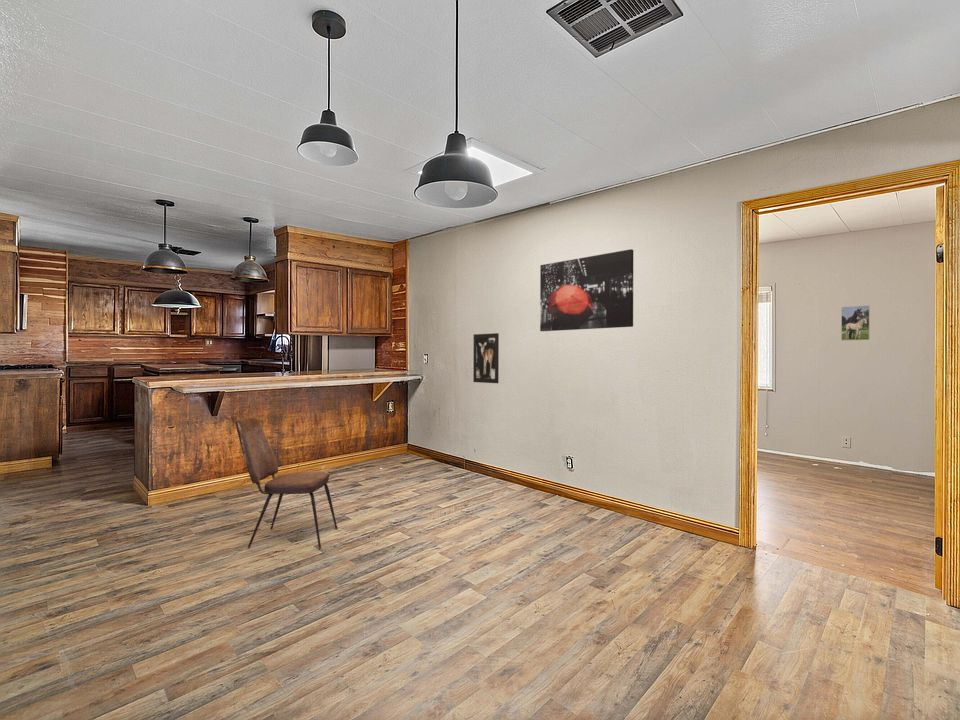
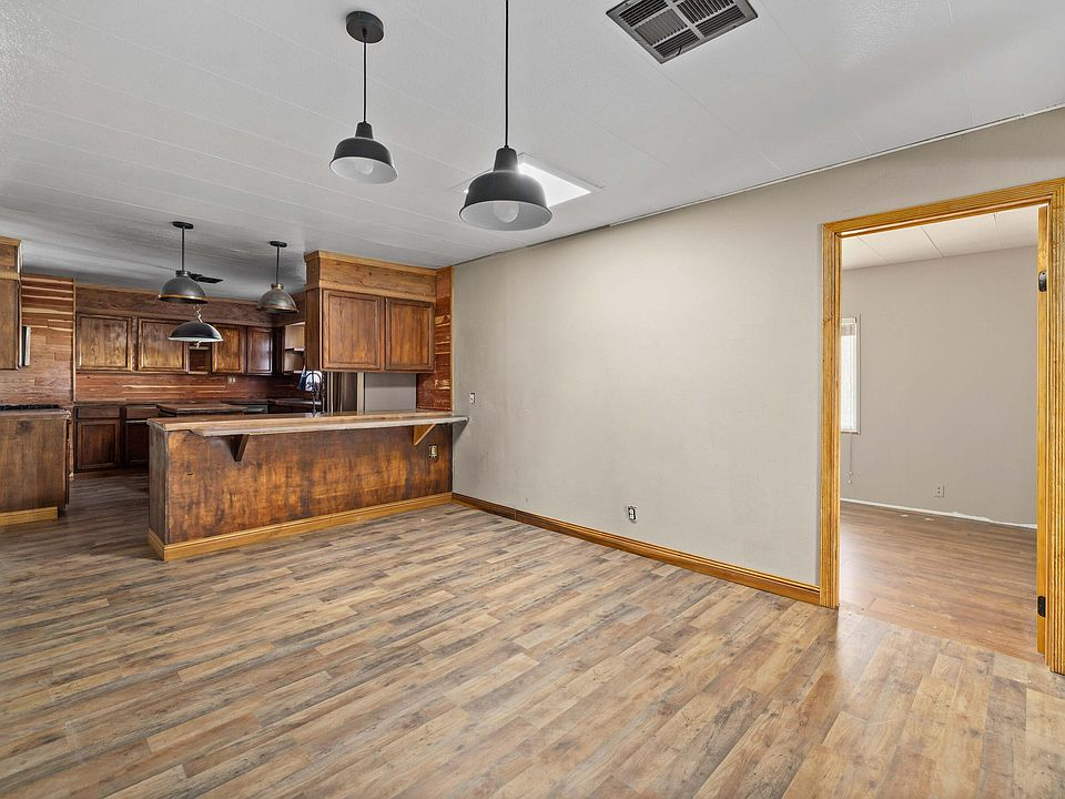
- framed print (855, 323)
- dining chair (286, 478)
- wall art (583, 293)
- wall art (485, 358)
